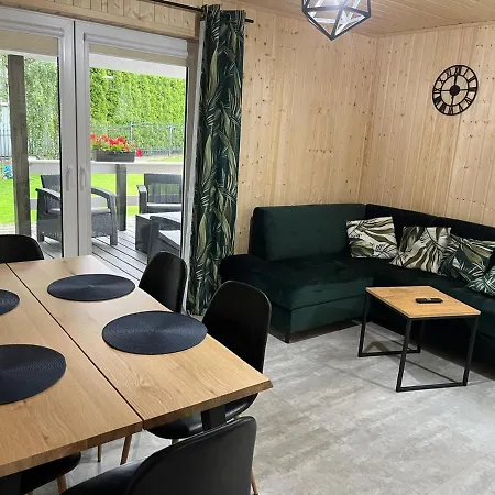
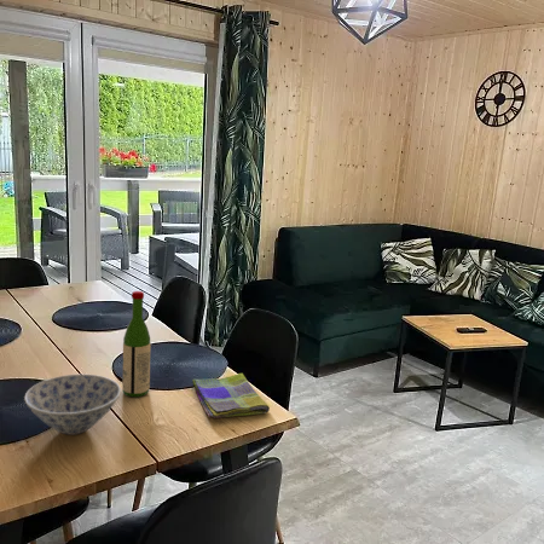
+ bowl (74, 411)
+ wine bottle (137, 342)
+ dish towel (228, 394)
